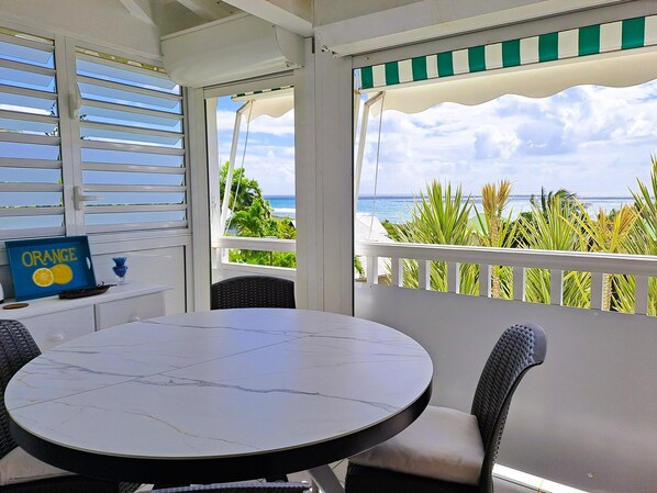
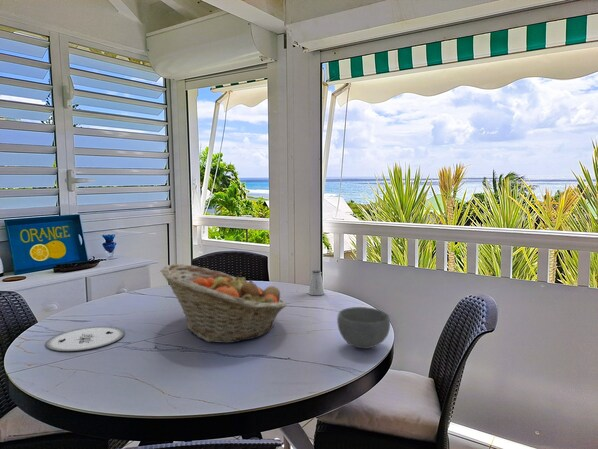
+ fruit basket (223, 296)
+ saltshaker (316, 281)
+ bowl (363, 329)
+ plate (86, 336)
